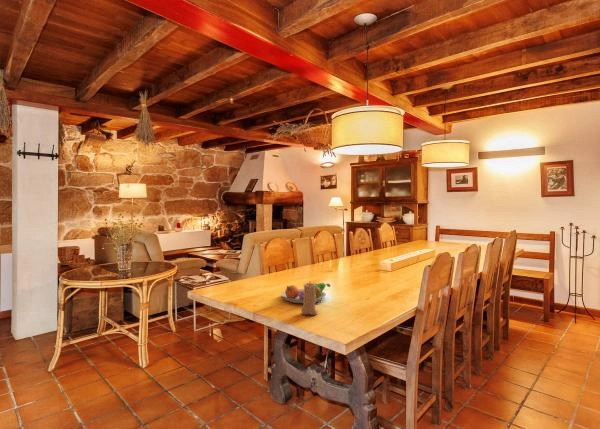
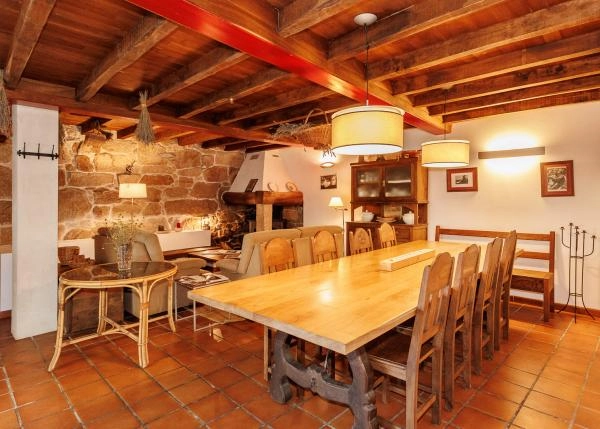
- candle (309, 296)
- fruit bowl (303, 289)
